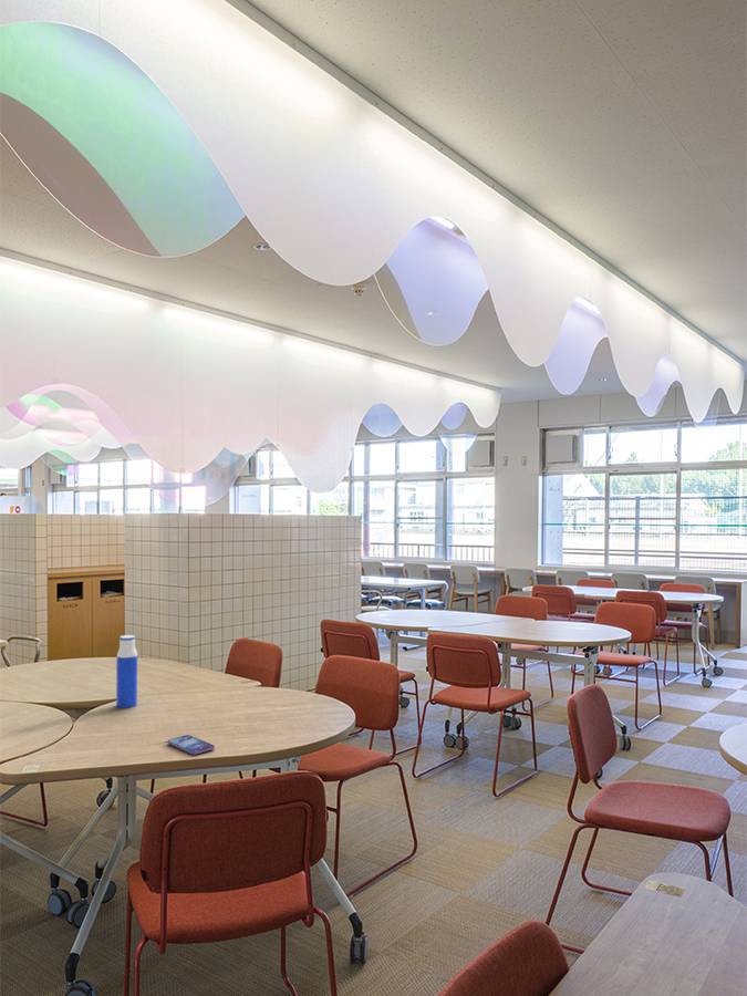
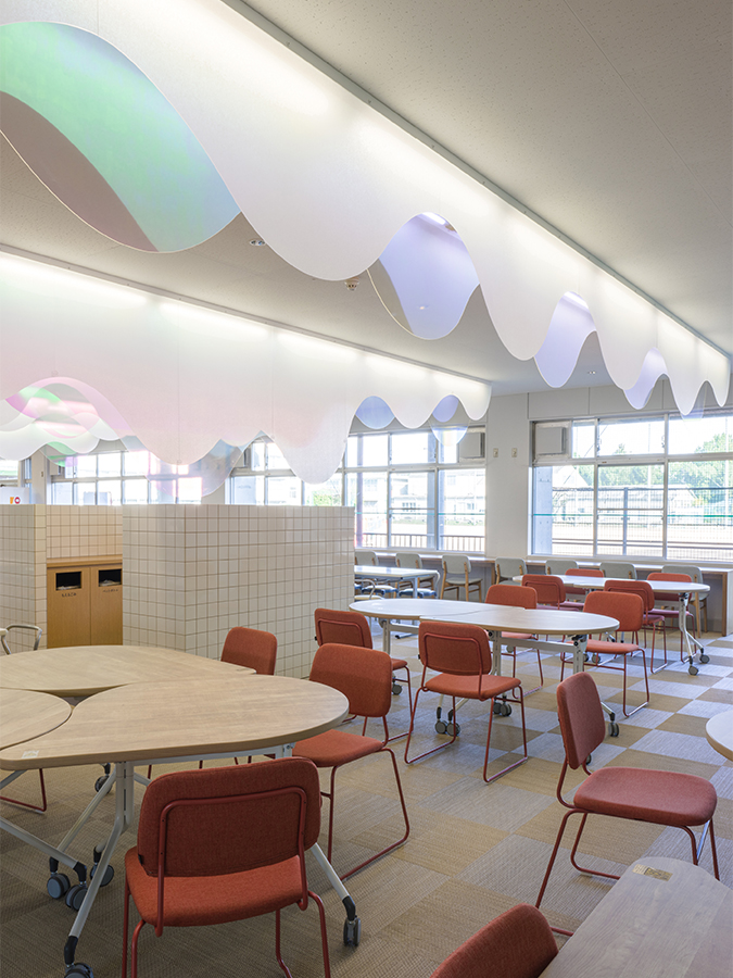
- smartphone (190, 744)
- water bottle (126, 671)
